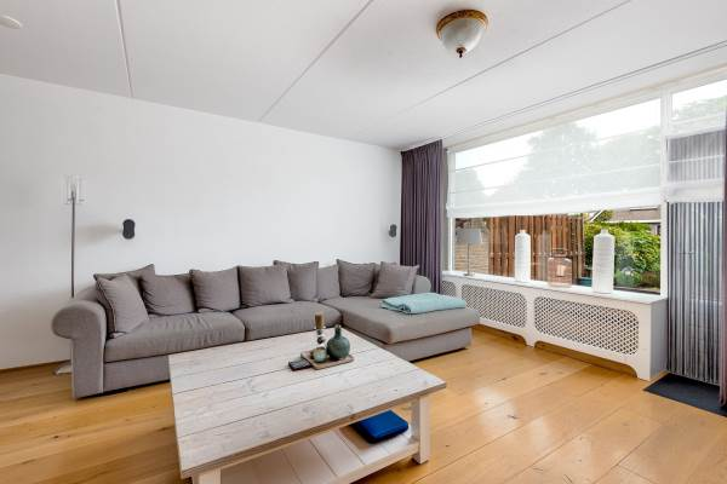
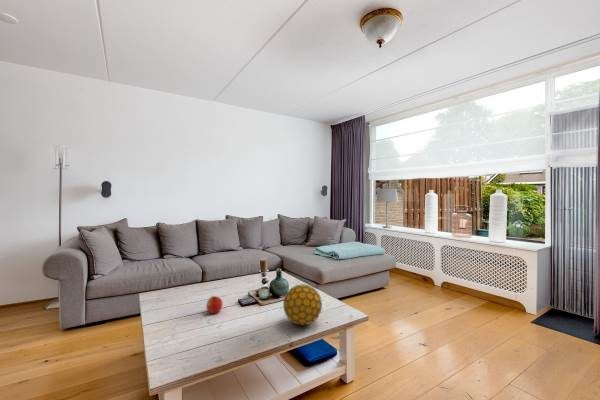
+ apple (214, 303)
+ decorative ball (302, 304)
